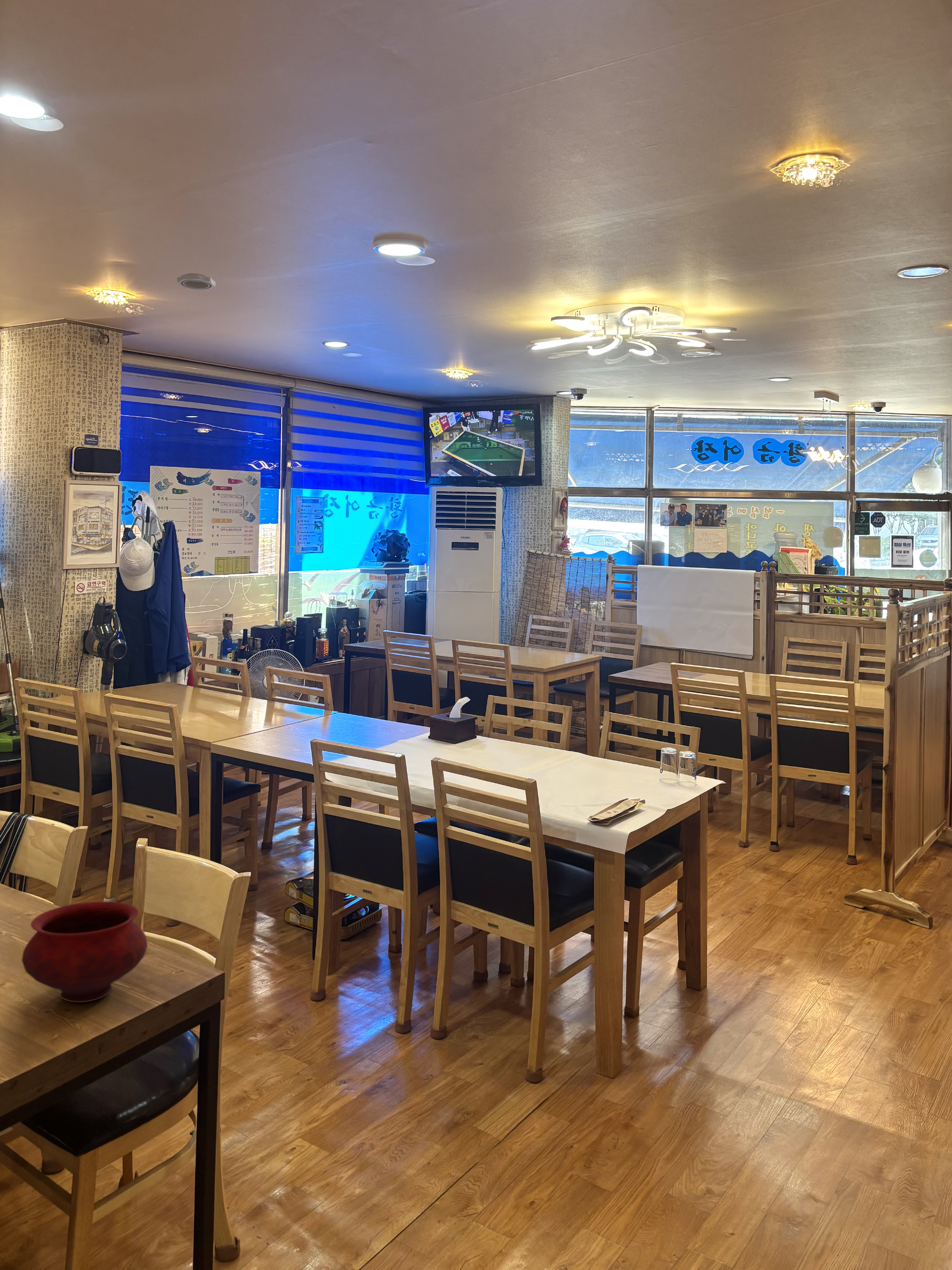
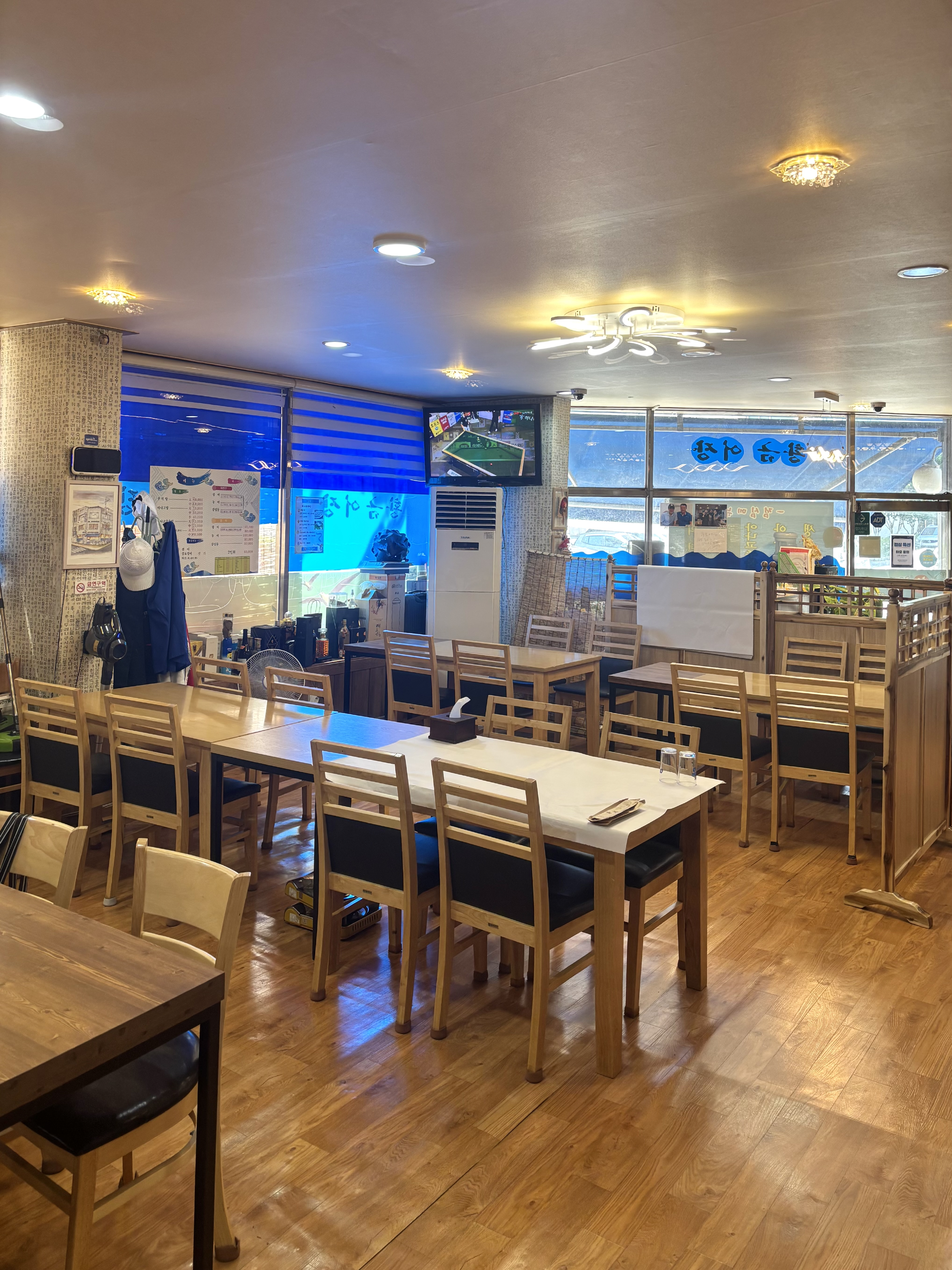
- bowl (86, 956)
- smoke detector (196, 279)
